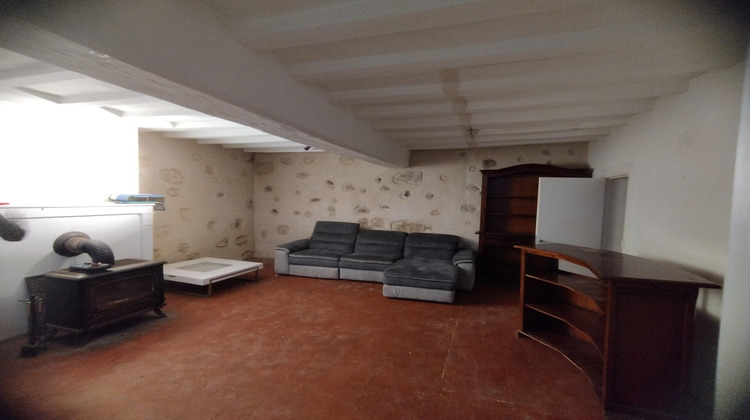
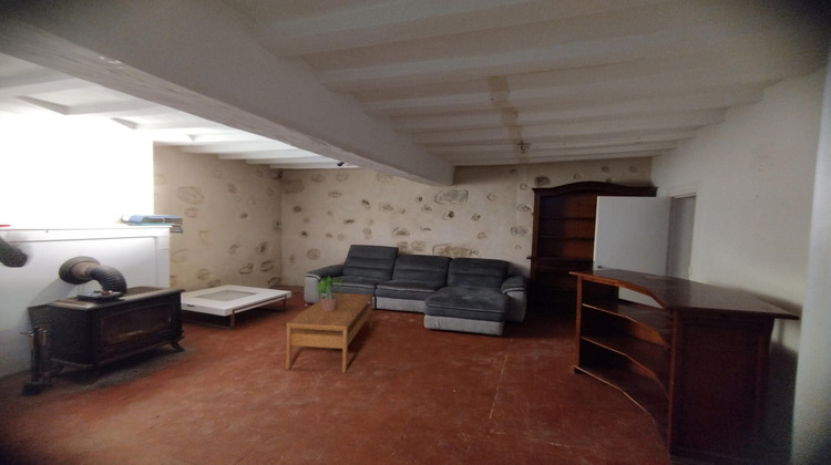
+ potted plant (330, 293)
+ coffee table (336, 326)
